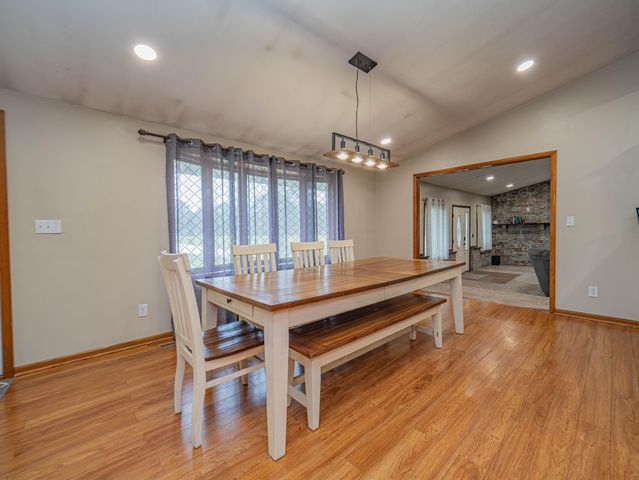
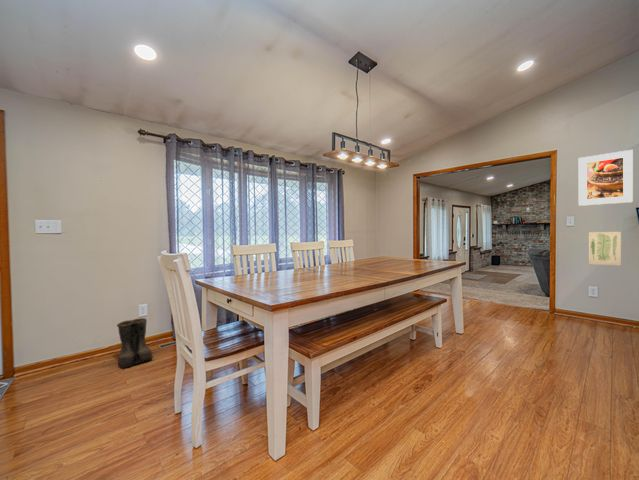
+ wall art (604, 248)
+ boots (134, 340)
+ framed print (604, 179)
